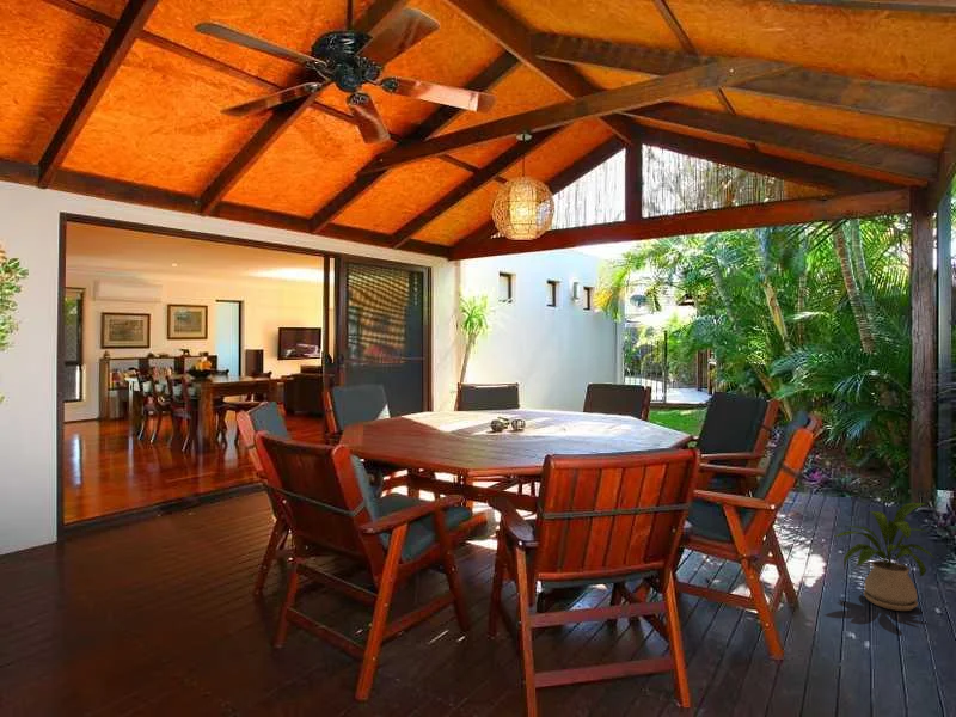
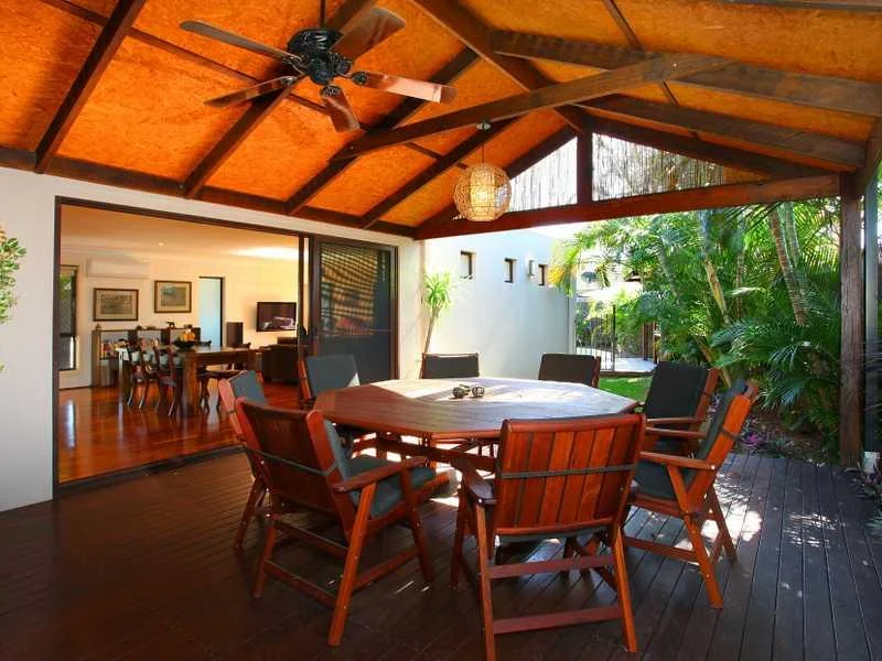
- house plant (877, 551)
